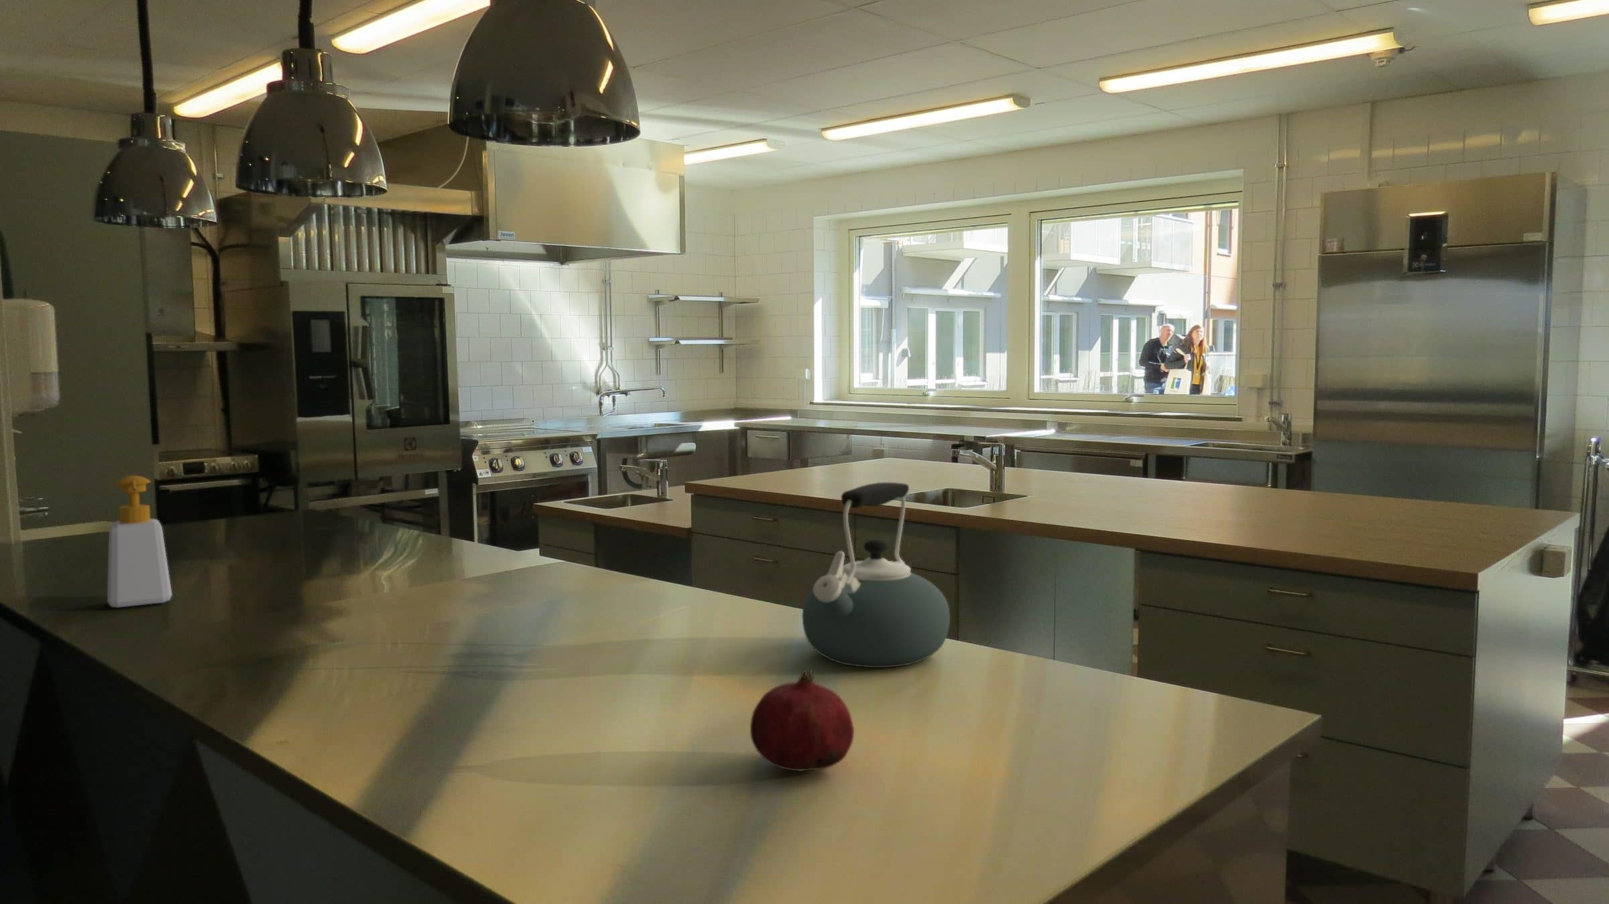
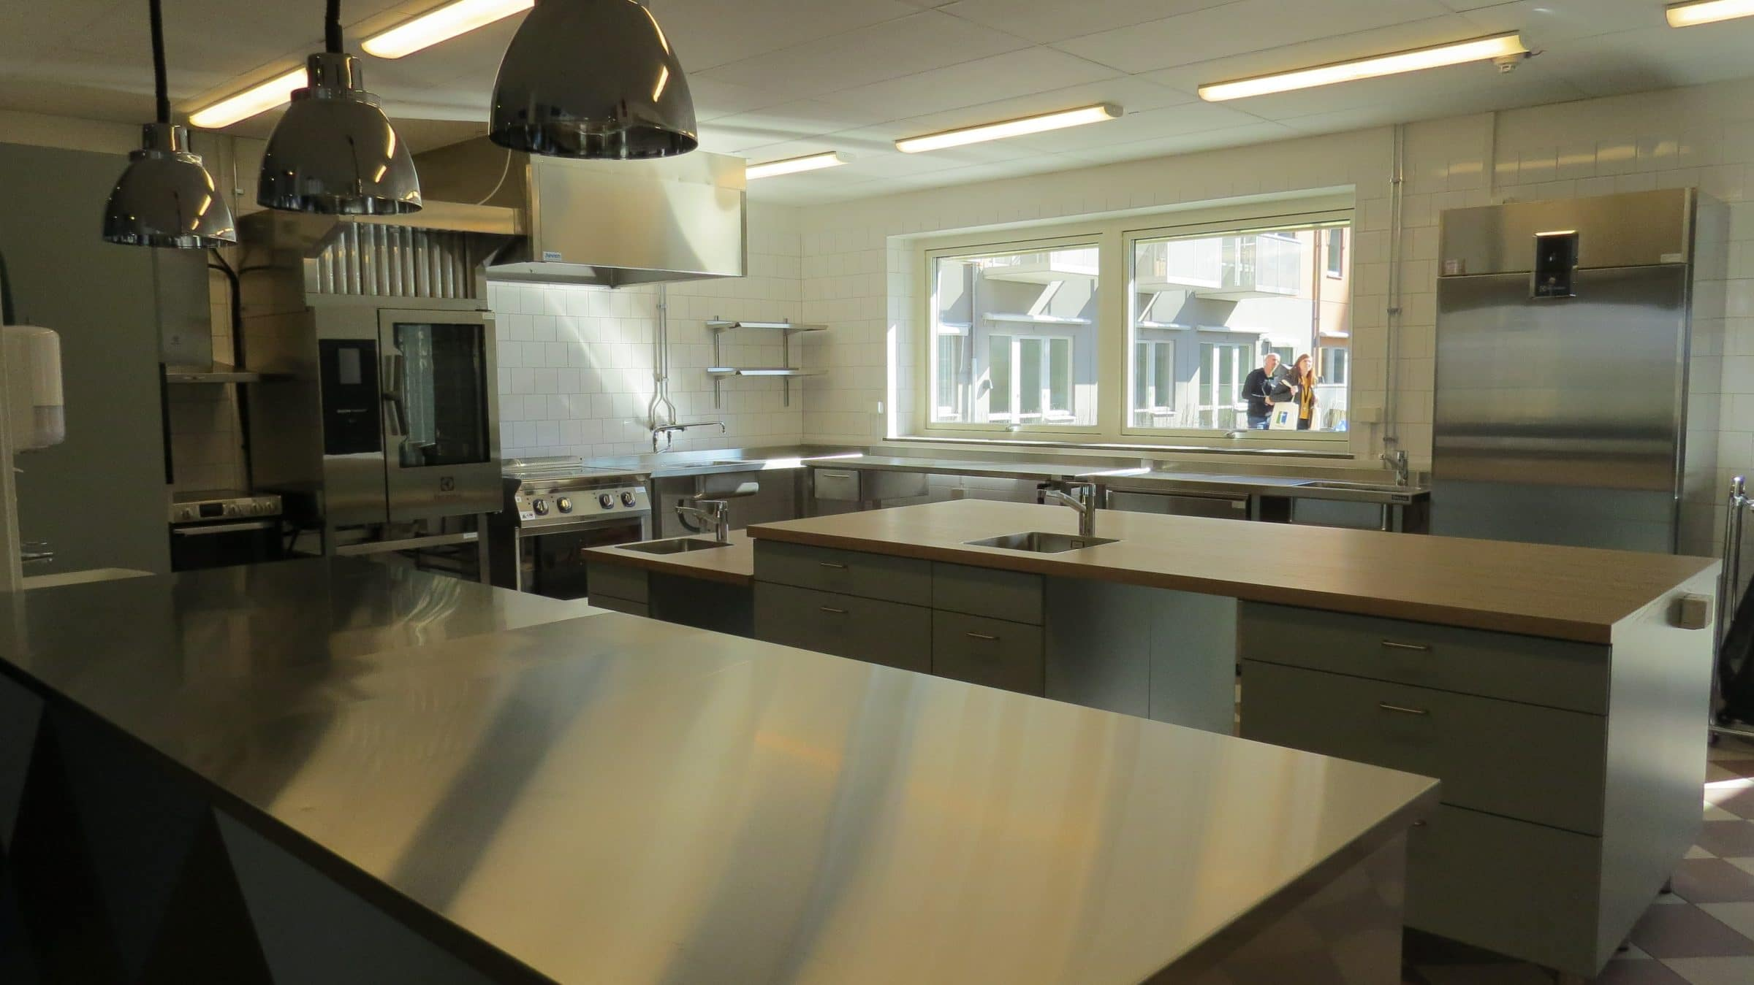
- fruit (802, 717)
- kettle (869, 571)
- soap bottle (136, 540)
